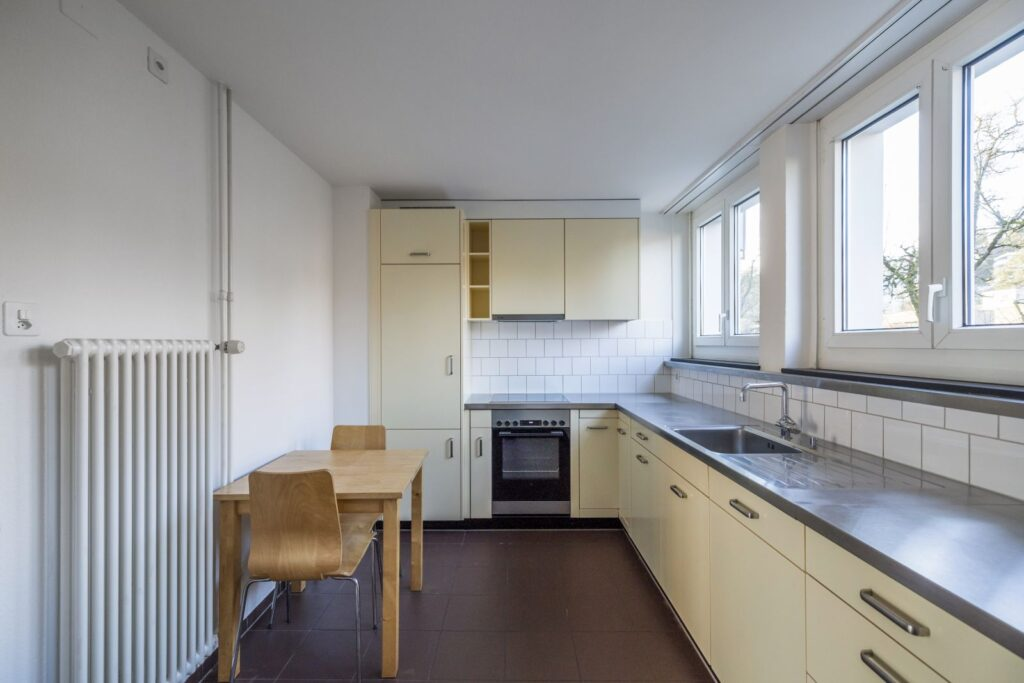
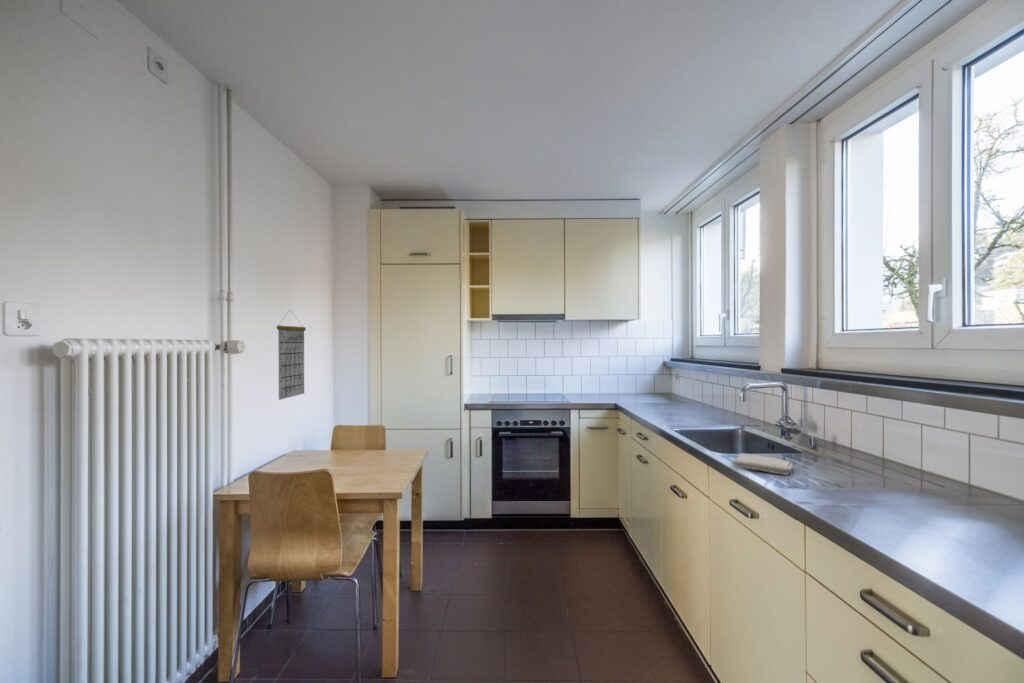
+ calendar (291, 353)
+ washcloth (762, 463)
